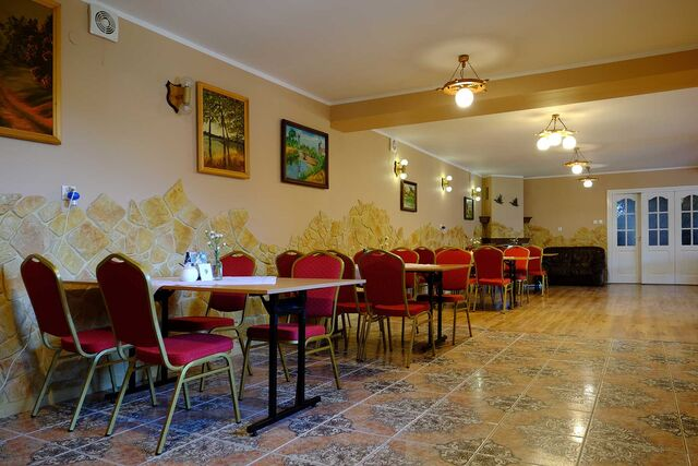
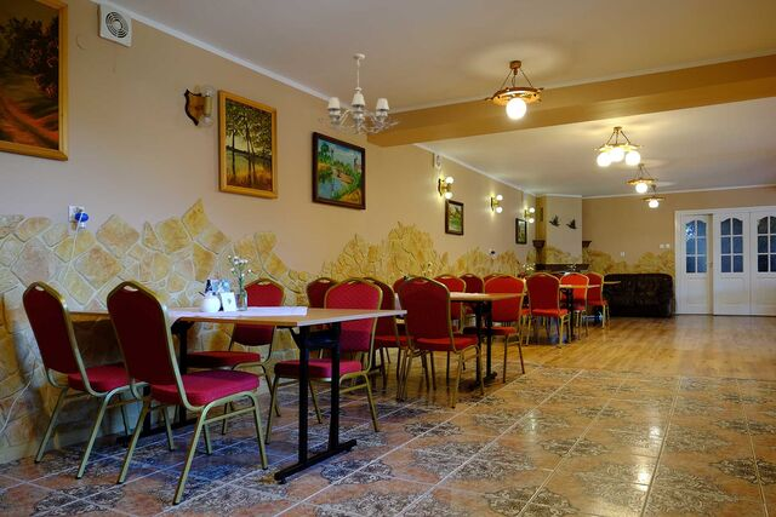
+ chandelier (358, 93)
